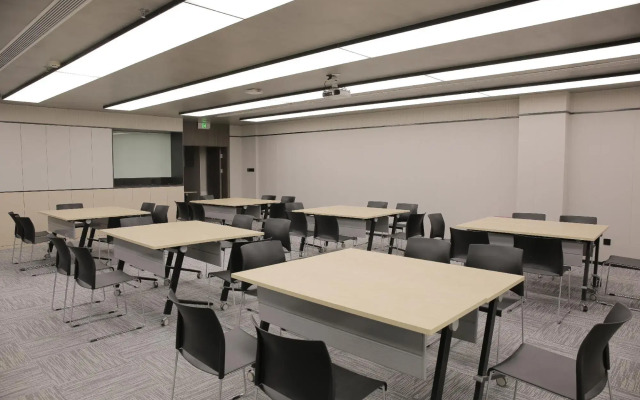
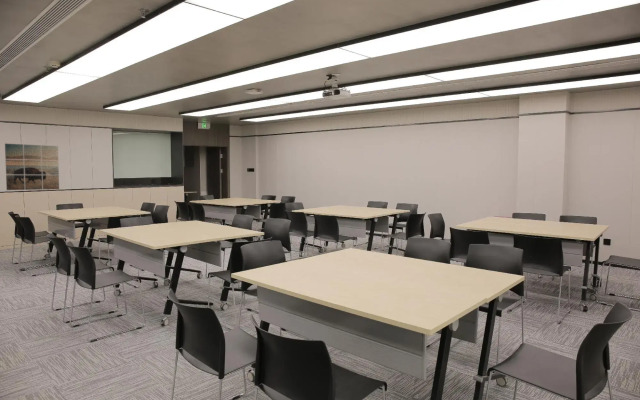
+ wall art (33, 167)
